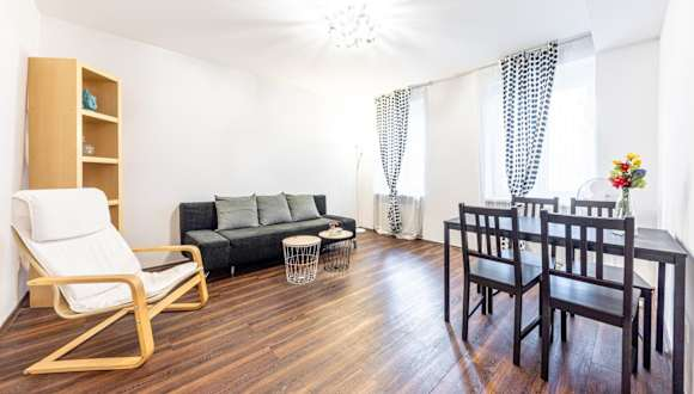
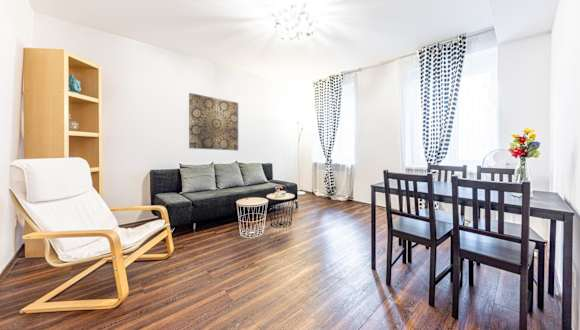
+ wall art (215, 123)
